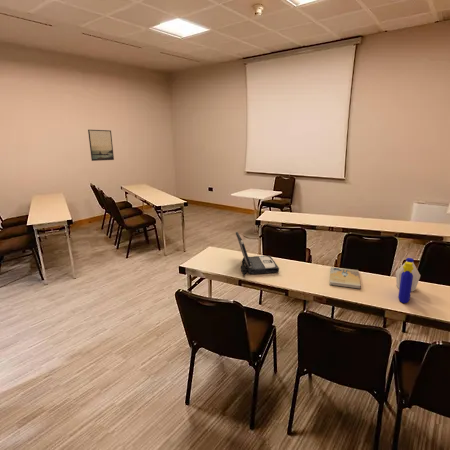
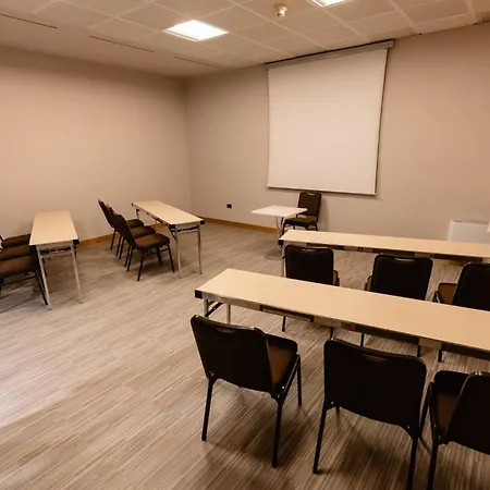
- book (344, 277)
- laptop (255, 256)
- bottle (407, 276)
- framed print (101, 145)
